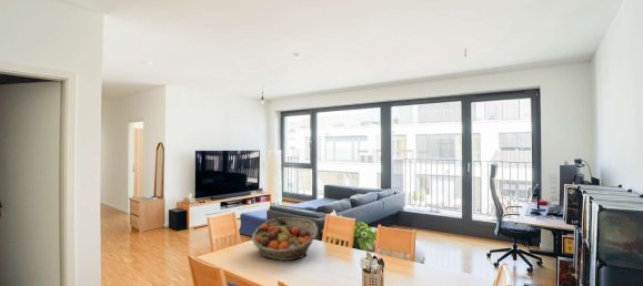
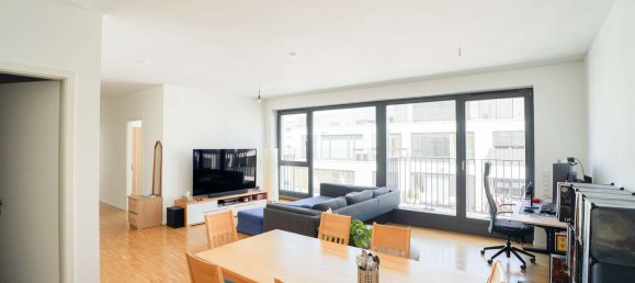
- fruit basket (284, 237)
